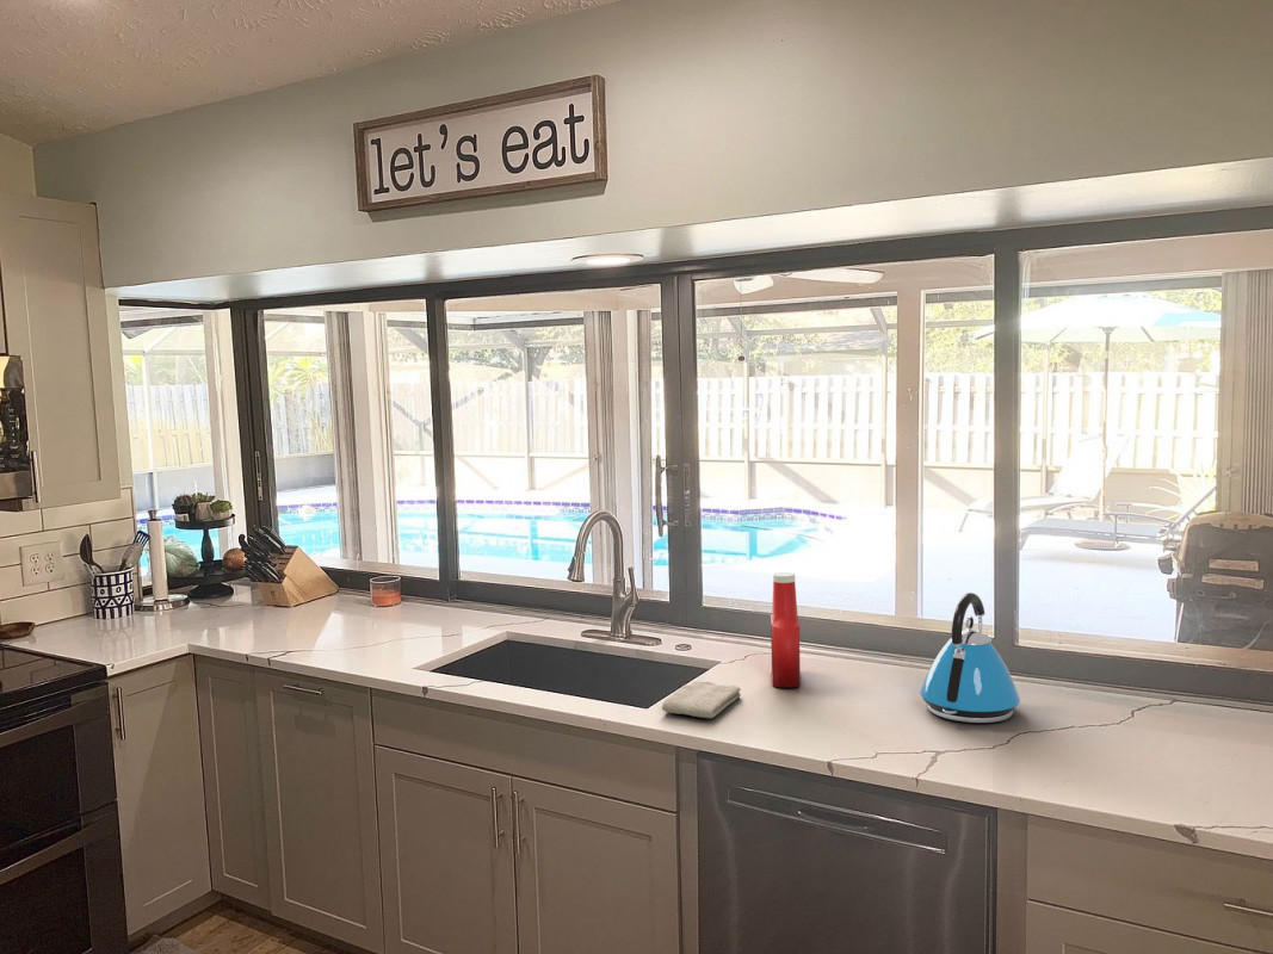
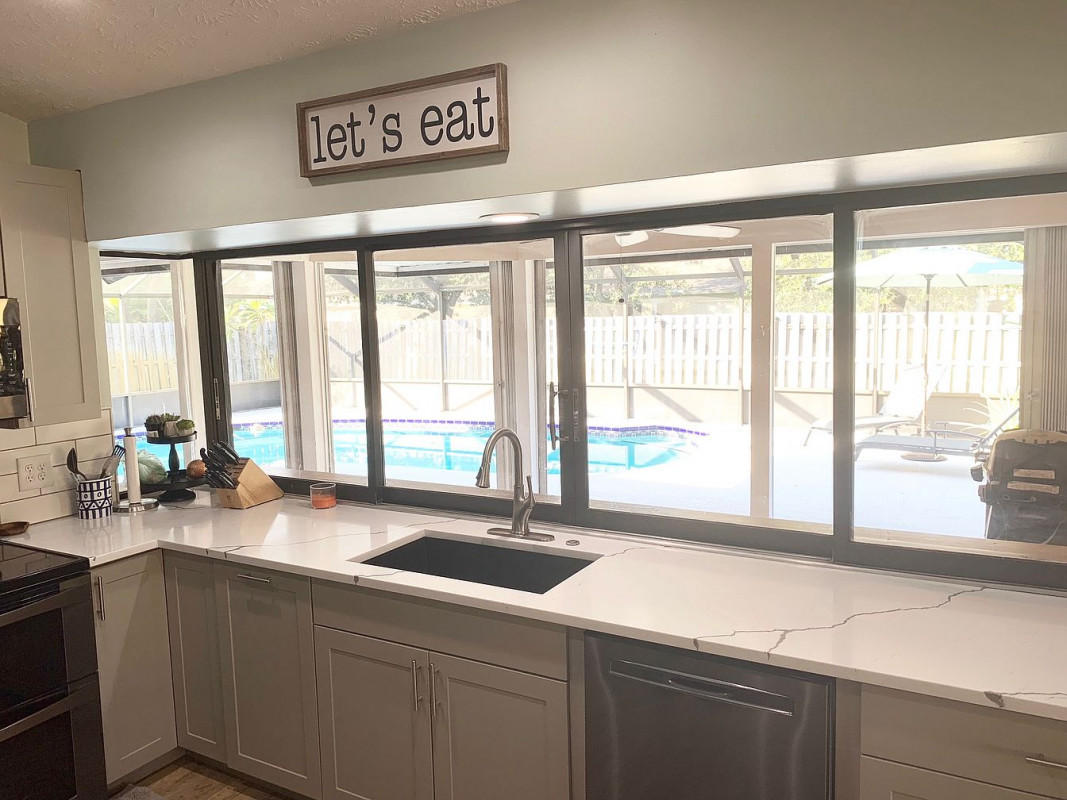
- washcloth (703, 698)
- kettle (968, 651)
- soap bottle (784, 626)
